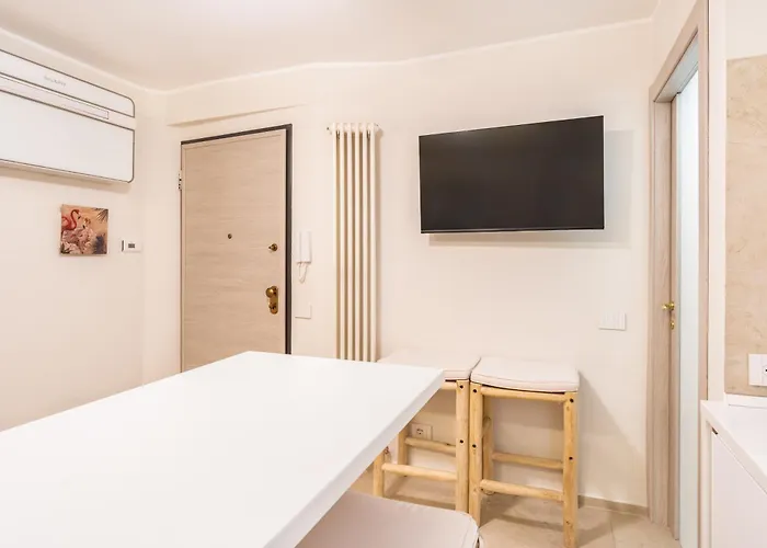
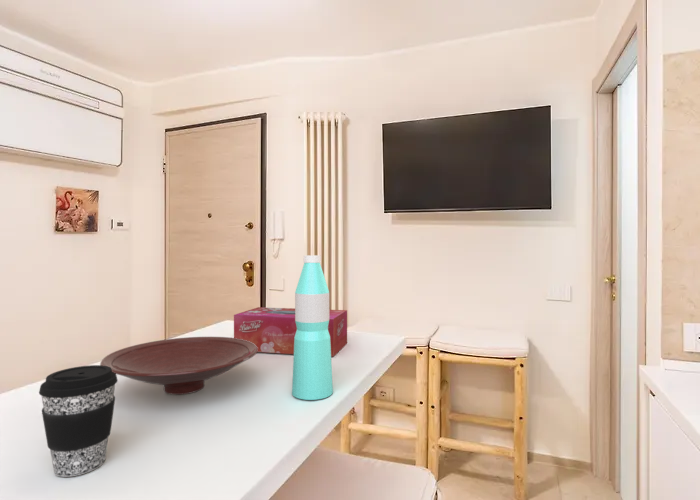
+ tissue box (292, 329)
+ water bottle (312, 323)
+ bowl (184, 370)
+ coffee cup (80, 418)
